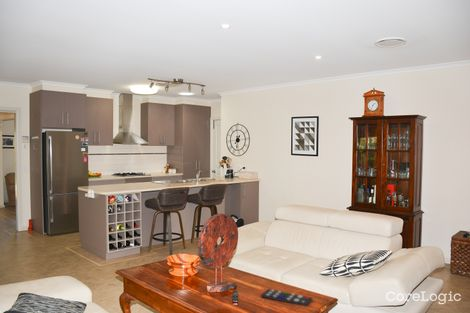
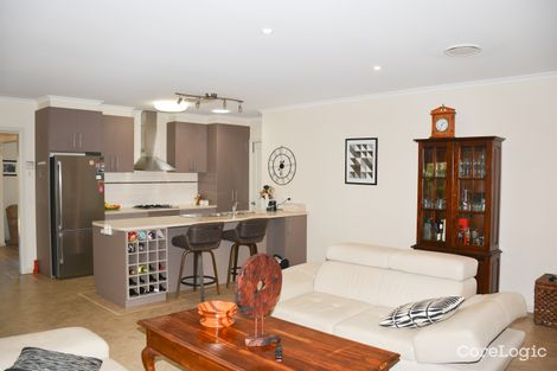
- remote control (286, 296)
